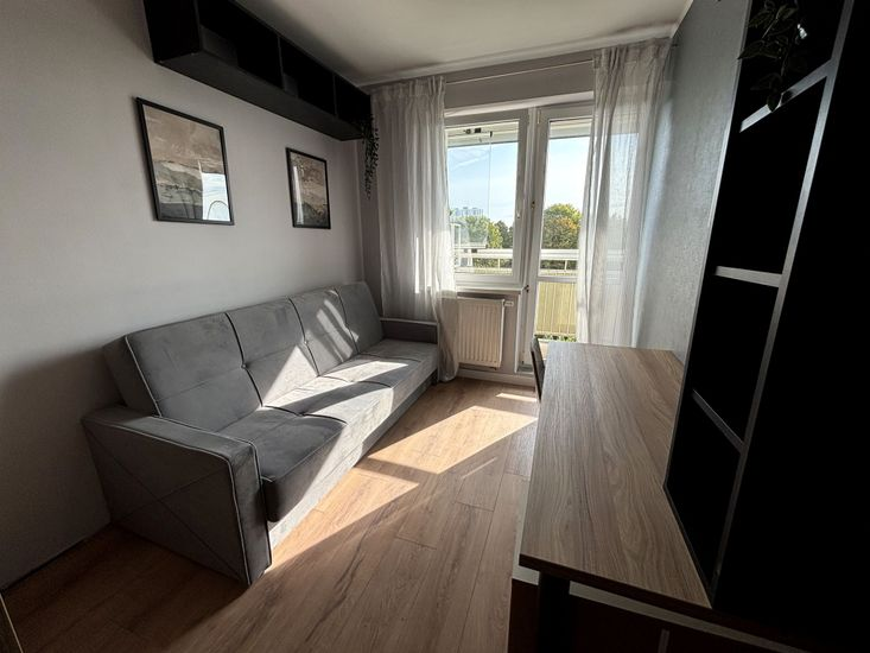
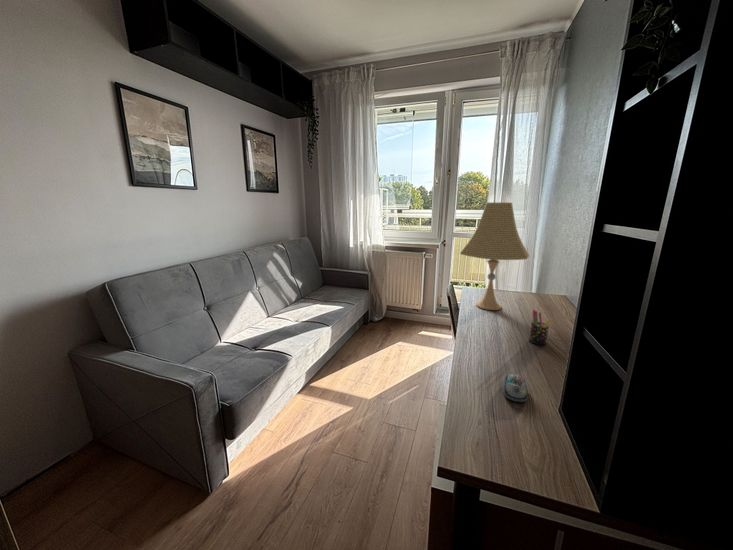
+ computer mouse (515, 385)
+ desk lamp (493, 256)
+ pen holder (537, 327)
